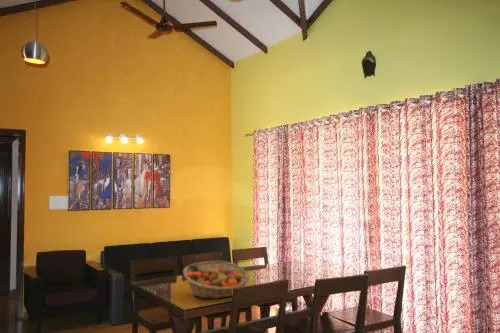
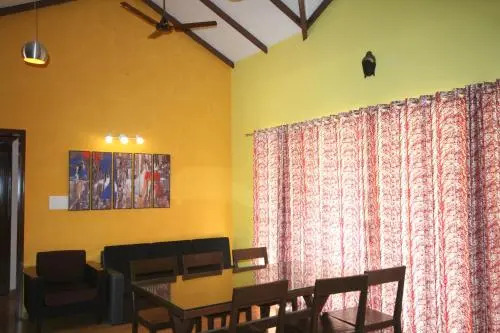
- fruit basket (216, 279)
